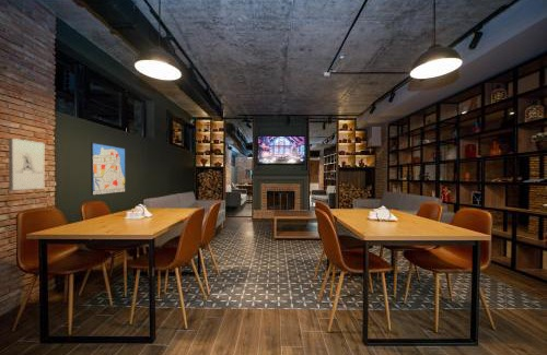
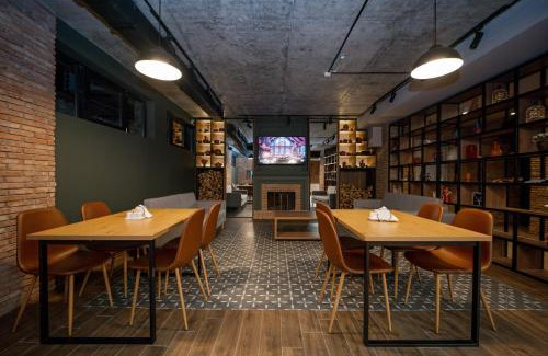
- wall sculpture (27, 165)
- wall art (109, 169)
